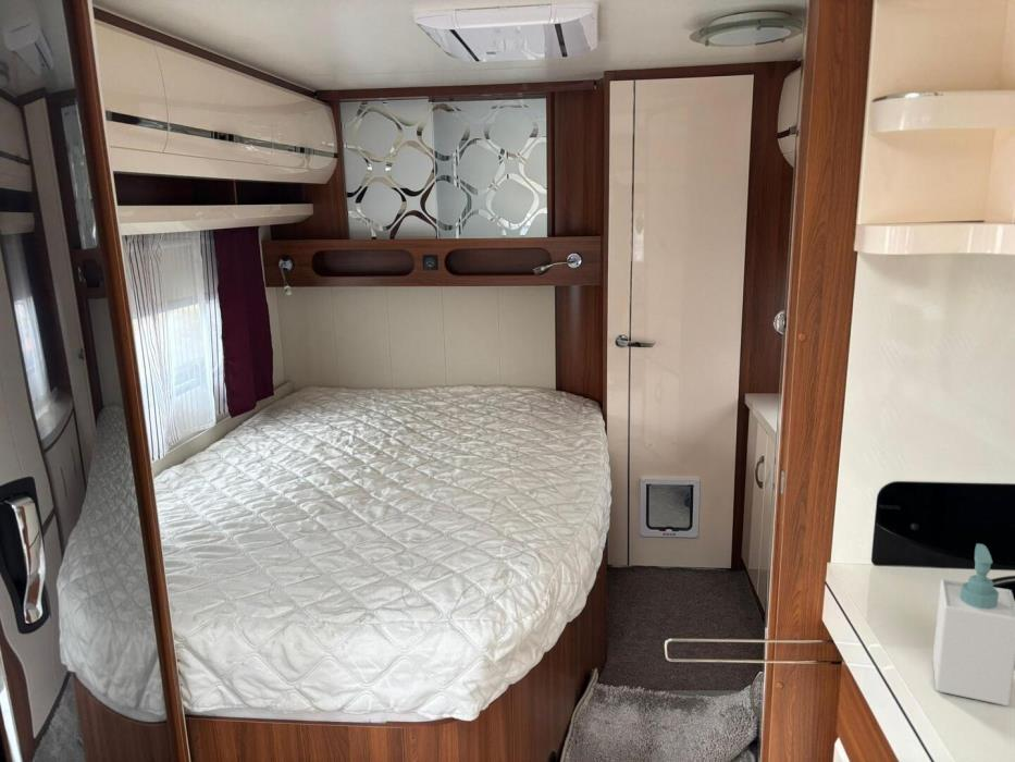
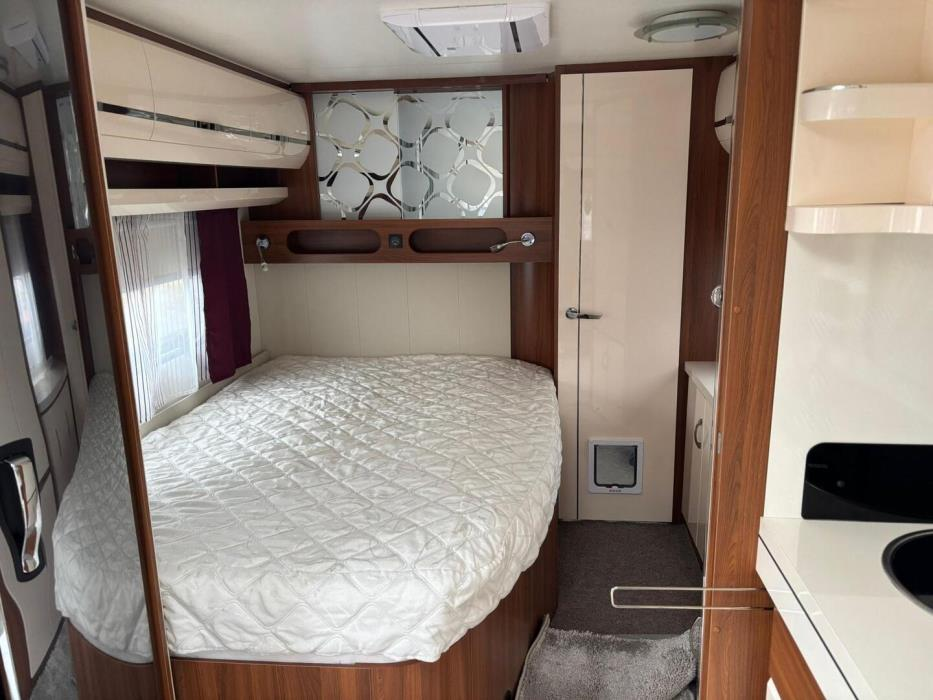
- soap bottle (976, 619)
